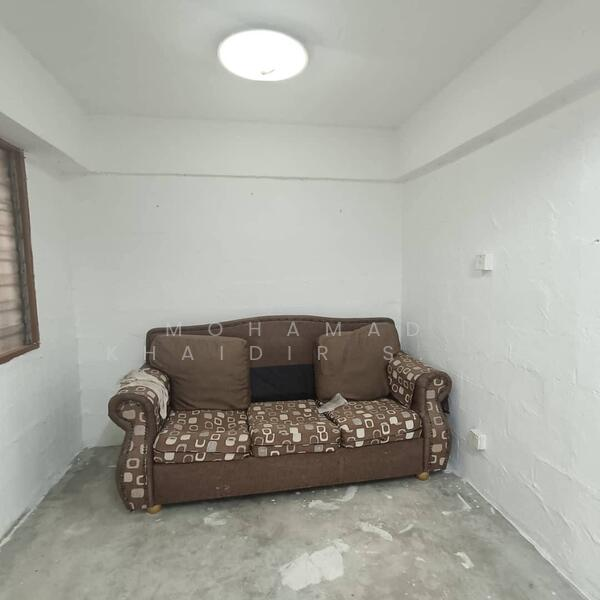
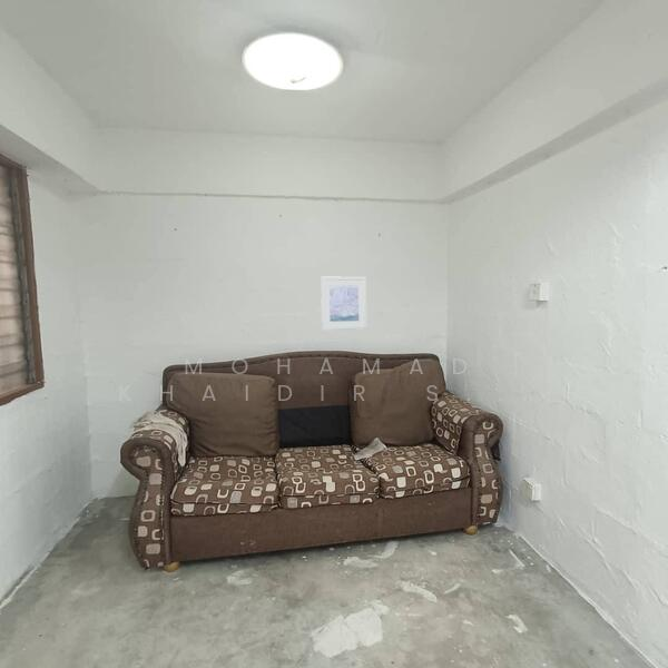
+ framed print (344, 303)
